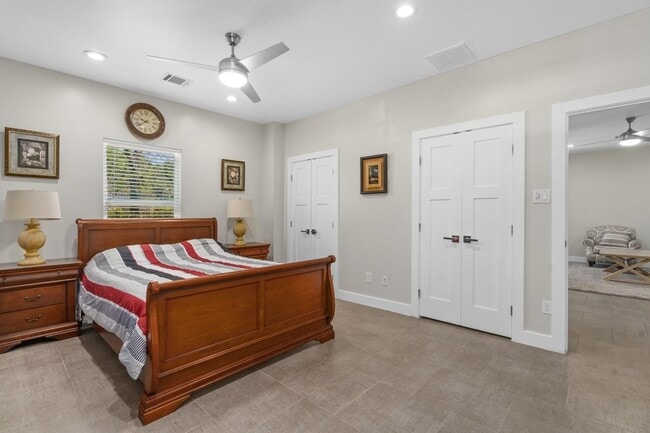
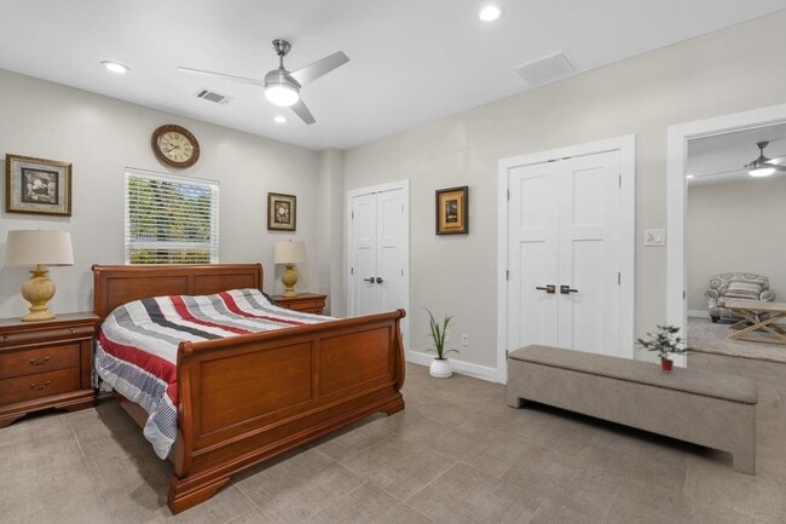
+ bench (615, 392)
+ potted plant (665, 347)
+ house plant (438, 340)
